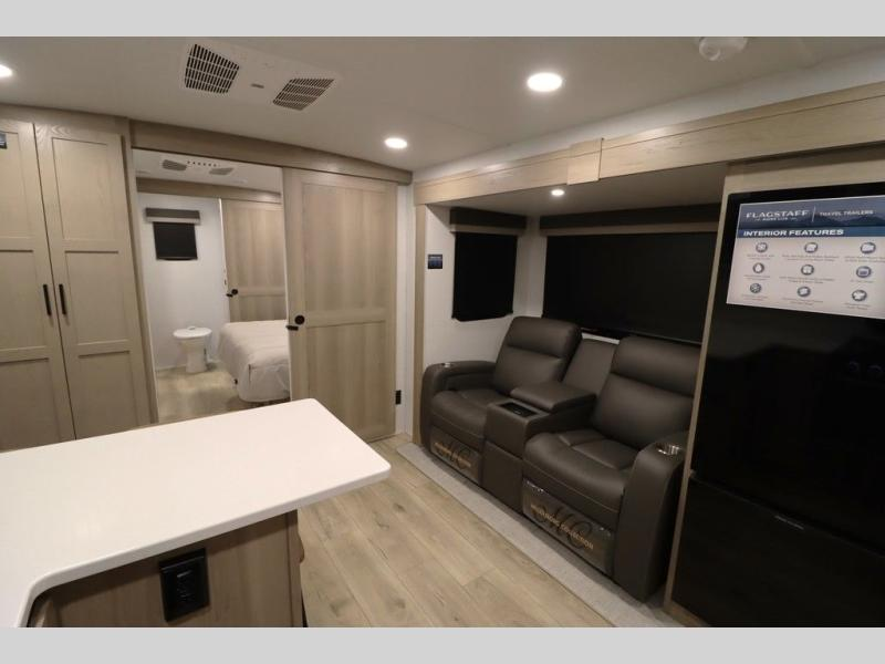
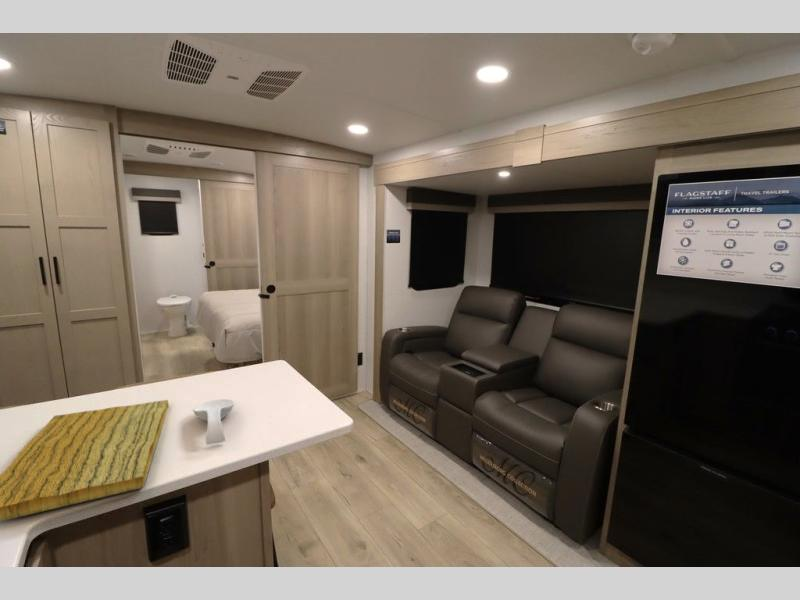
+ cutting board (92, 445)
+ spoon rest (214, 414)
